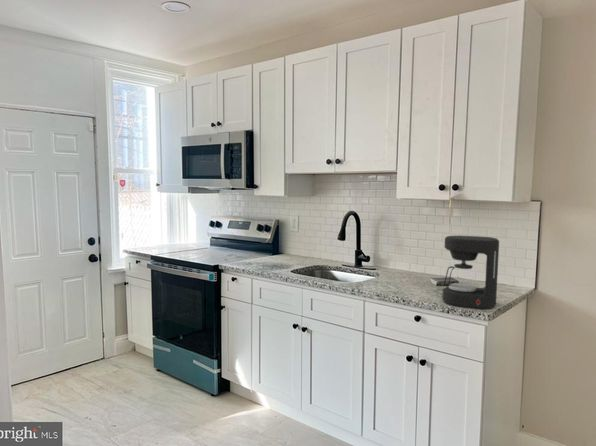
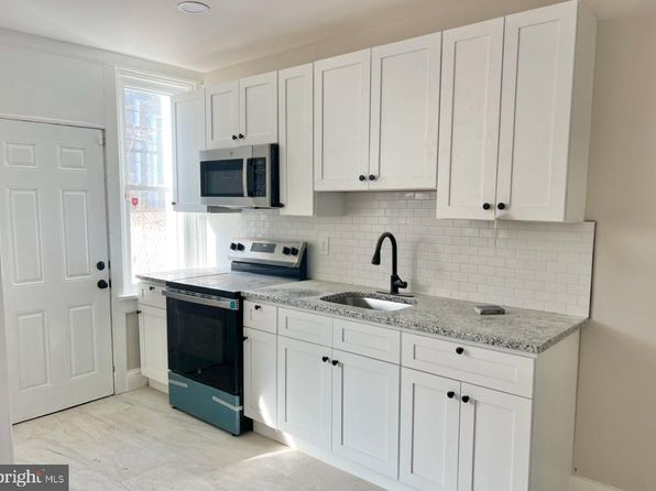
- coffee maker (469, 268)
